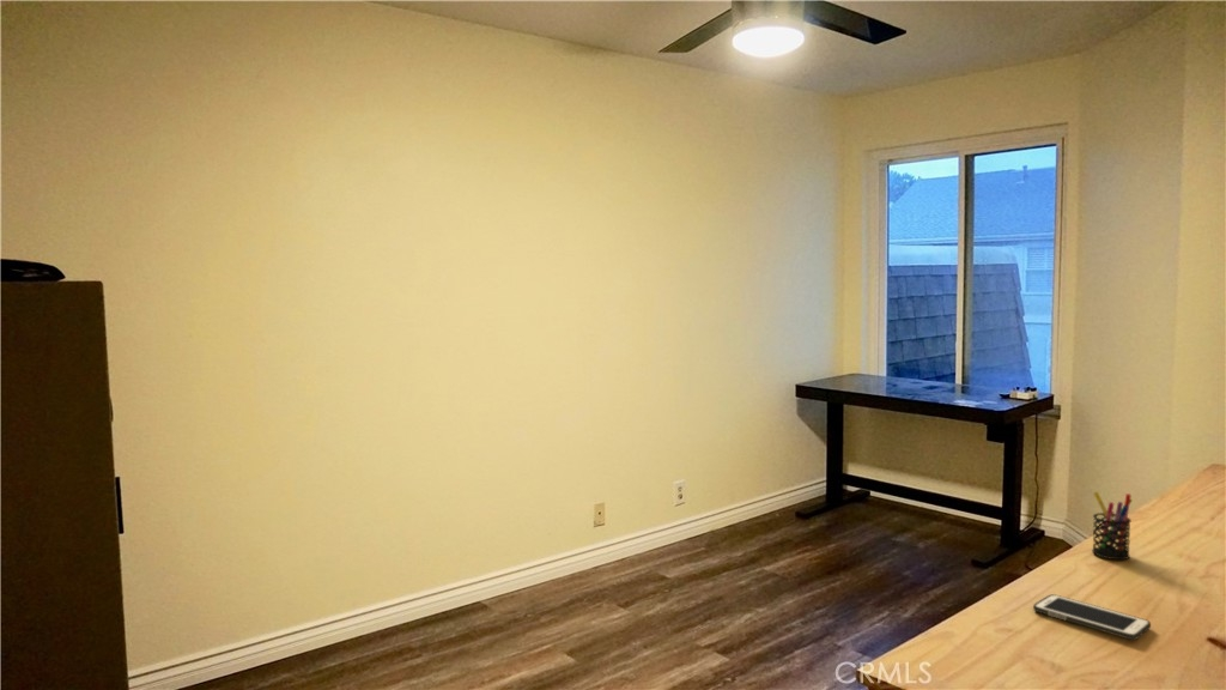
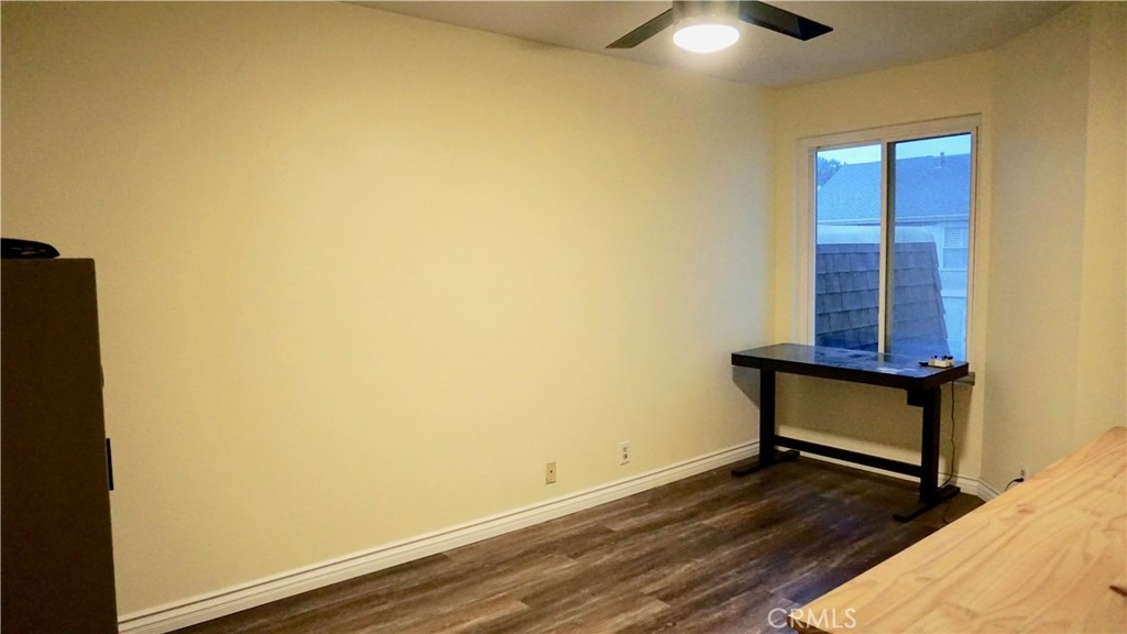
- cell phone (1090, 616)
- pen holder (1116, 522)
